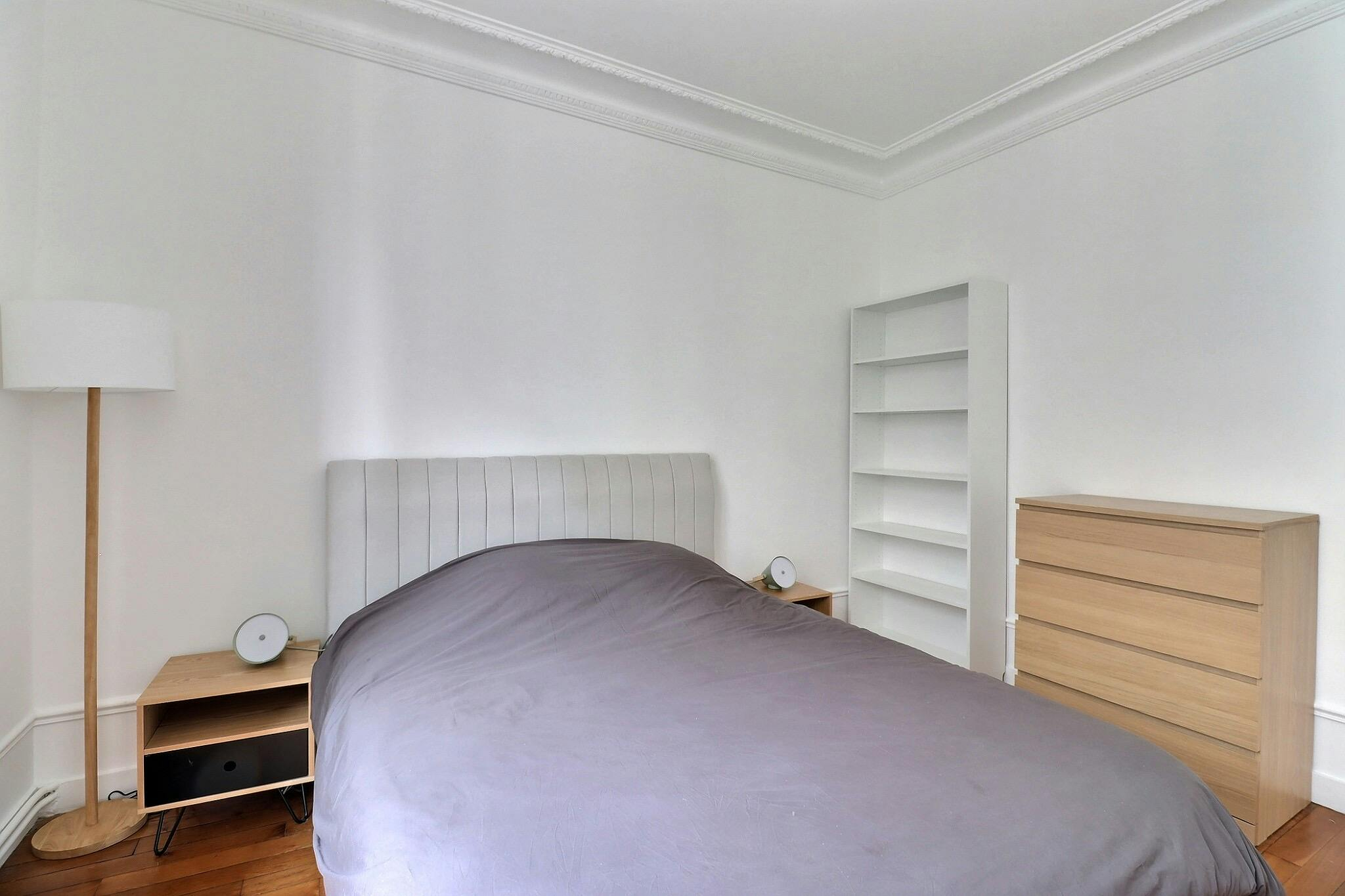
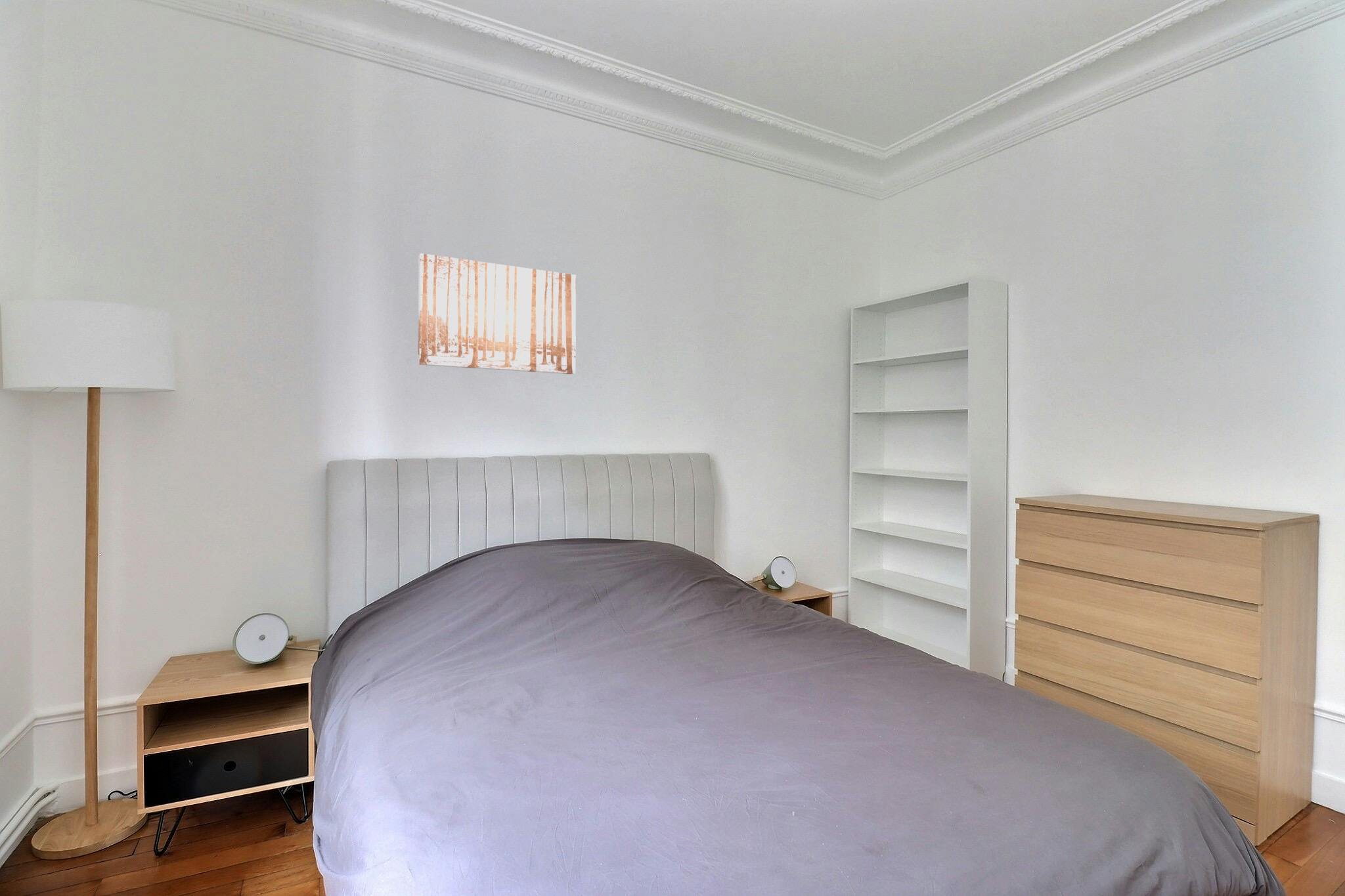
+ wall art (501, 317)
